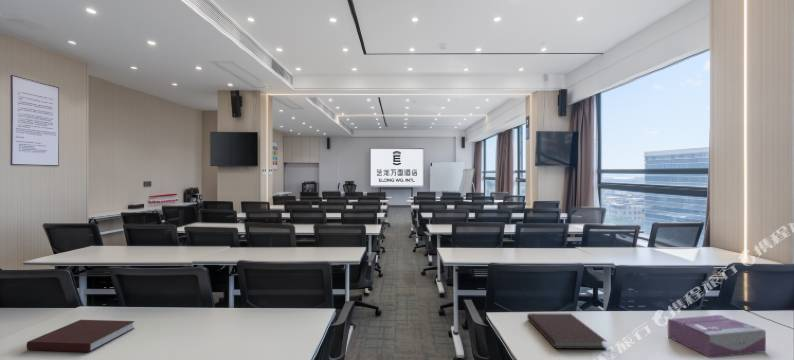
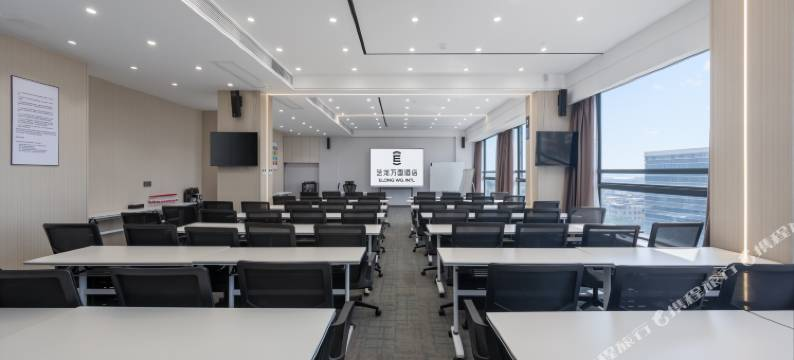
- tissue box (714, 333)
- notebook (563, 329)
- notebook (84, 334)
